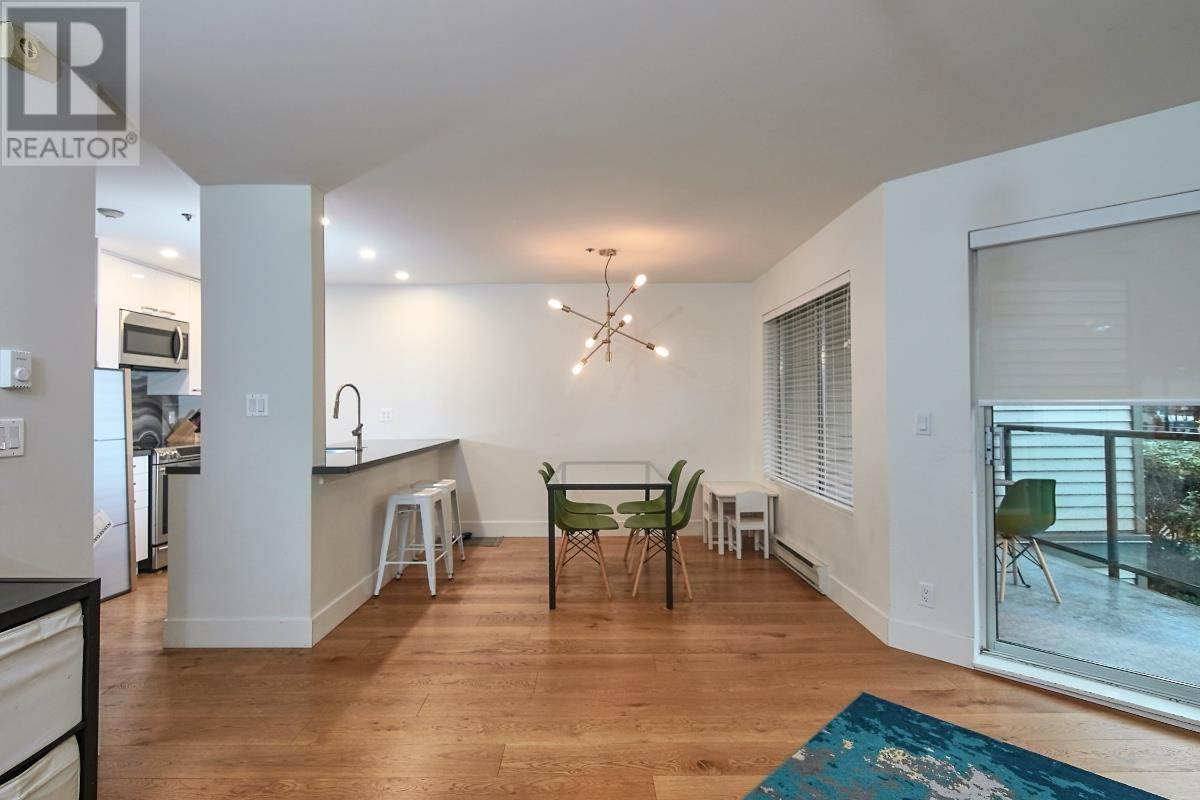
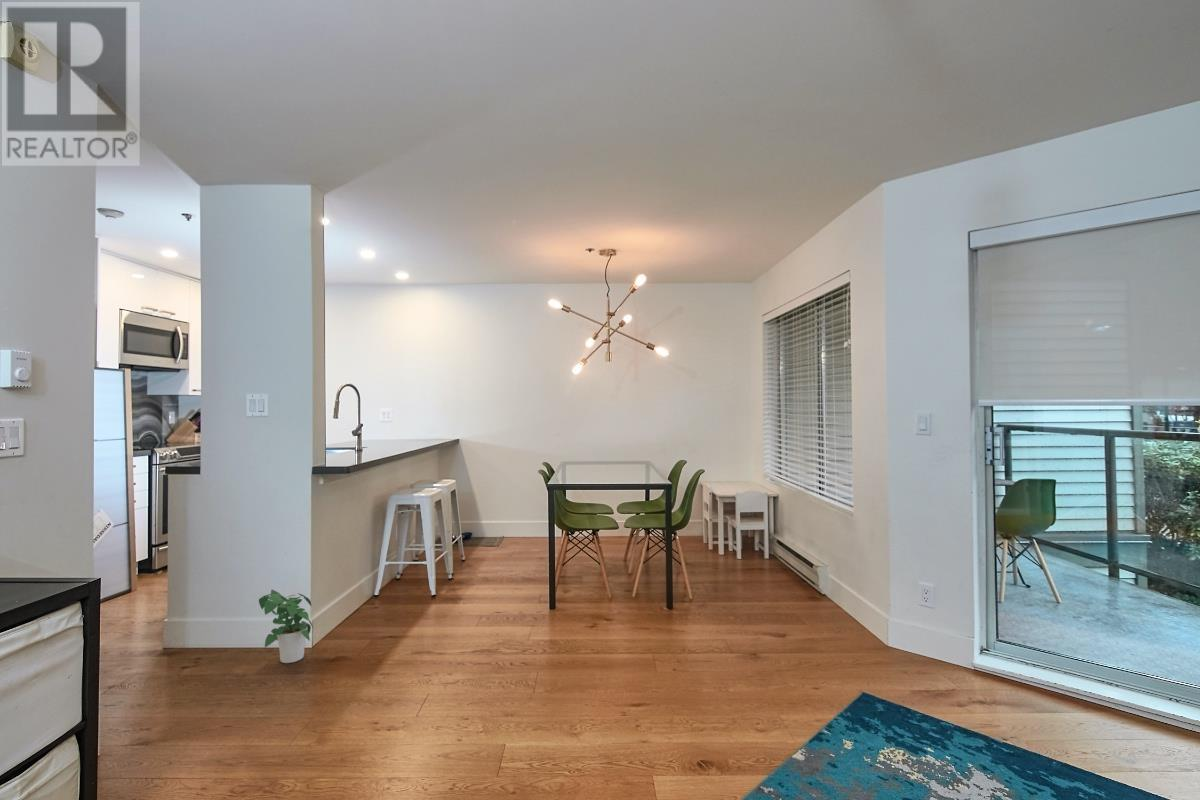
+ potted plant (285, 625)
